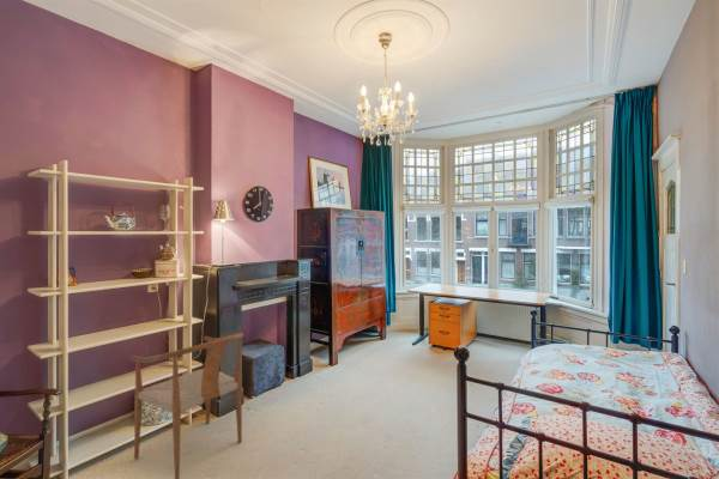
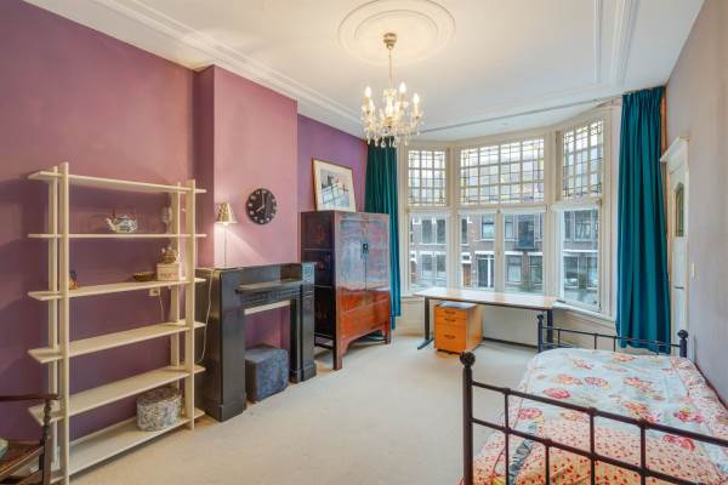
- chair (195, 392)
